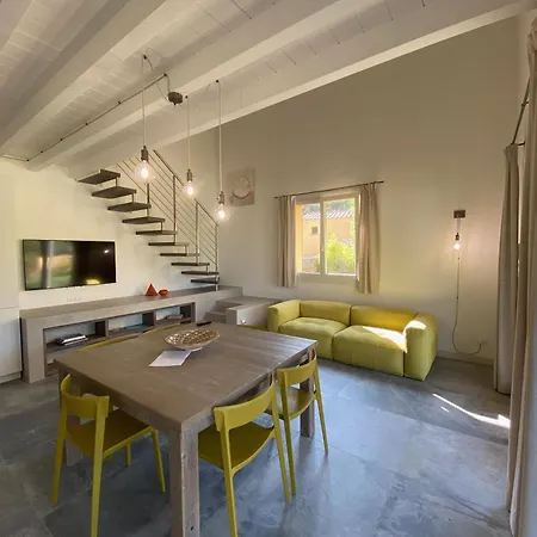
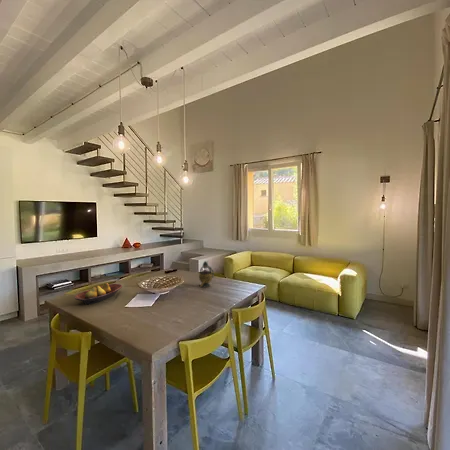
+ fruit bowl (100, 291)
+ teapot (204, 274)
